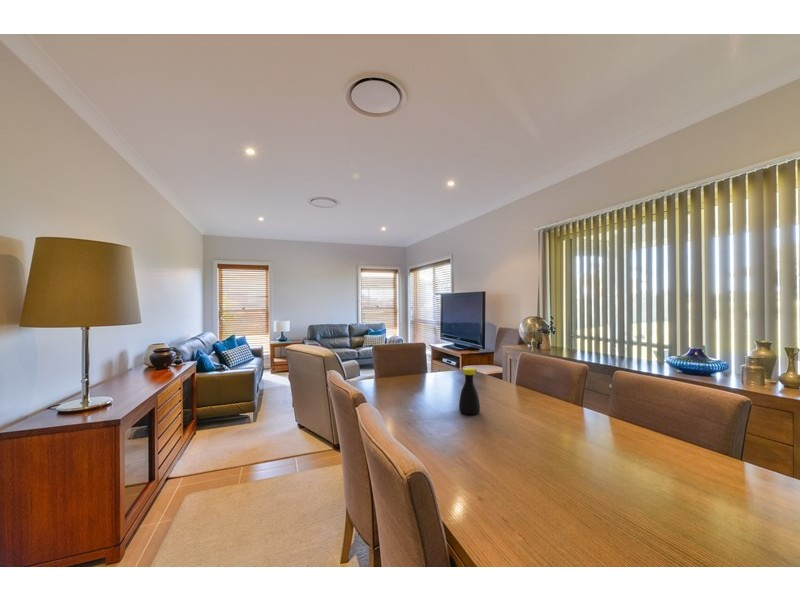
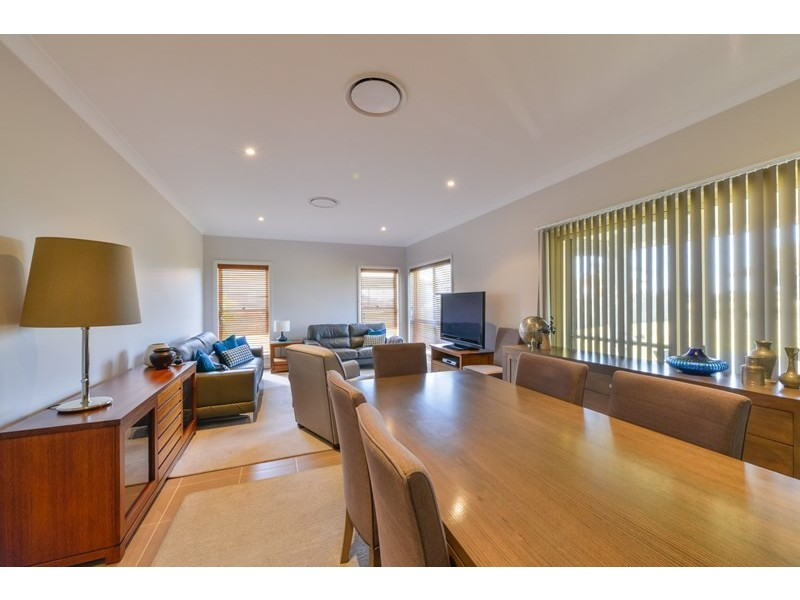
- bottle (469, 390)
